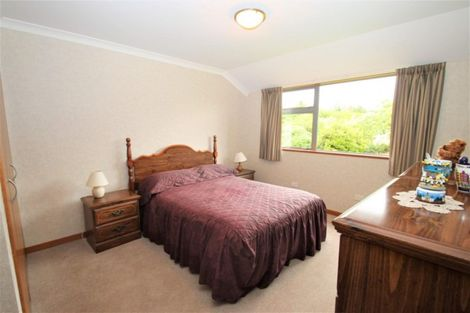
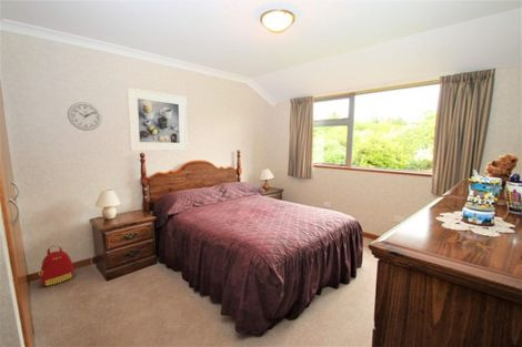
+ wall clock (84, 116)
+ backpack (56, 264)
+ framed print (159, 122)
